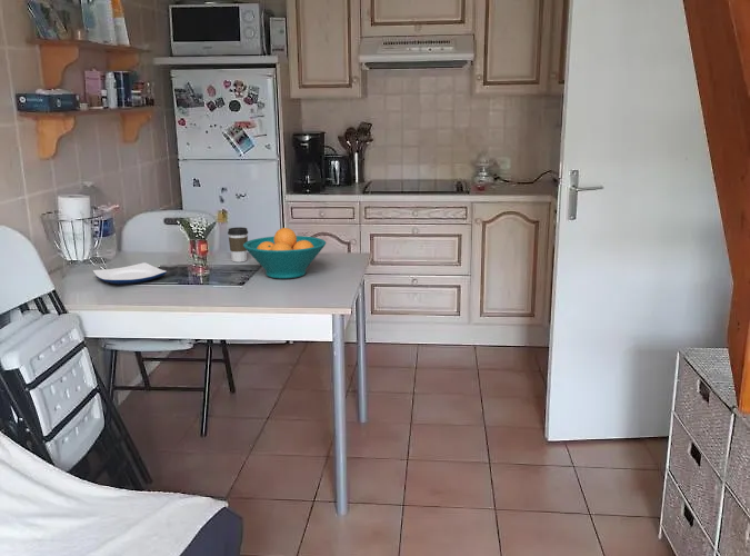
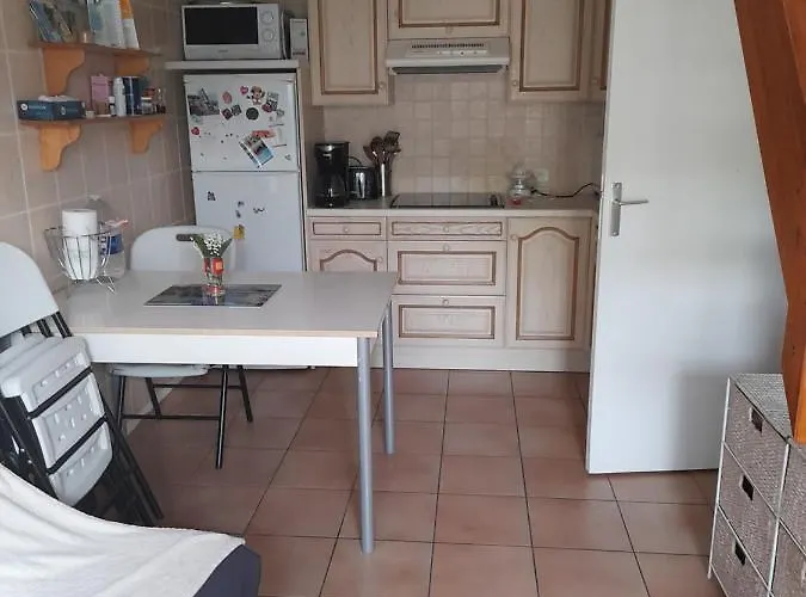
- fruit bowl (284, 251)
- coffee cup (238, 245)
- plate (130, 275)
